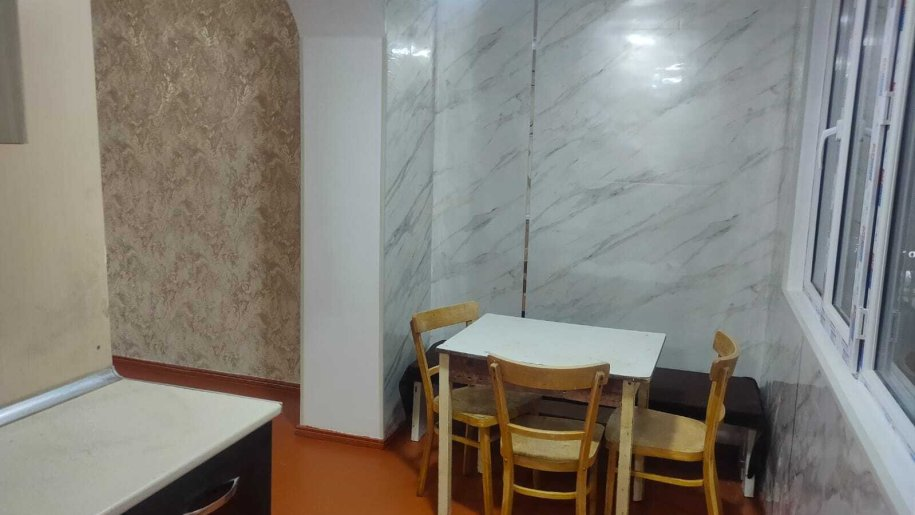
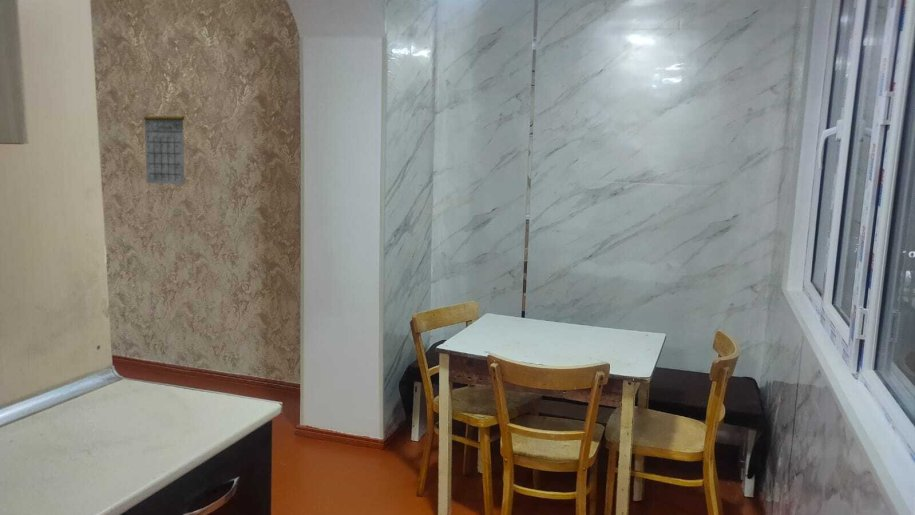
+ calendar (164, 141)
